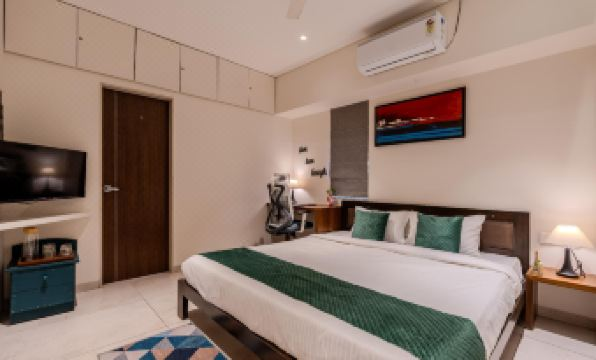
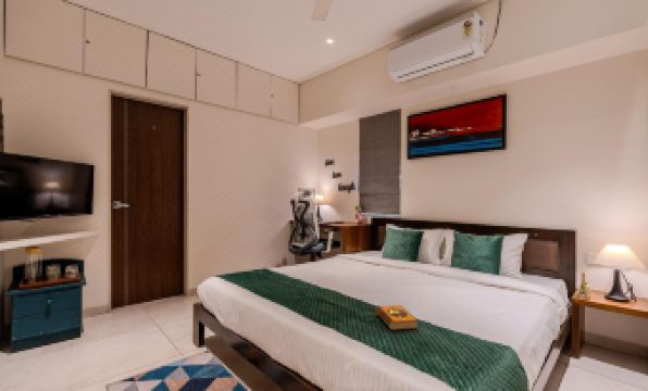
+ hardback book (395, 316)
